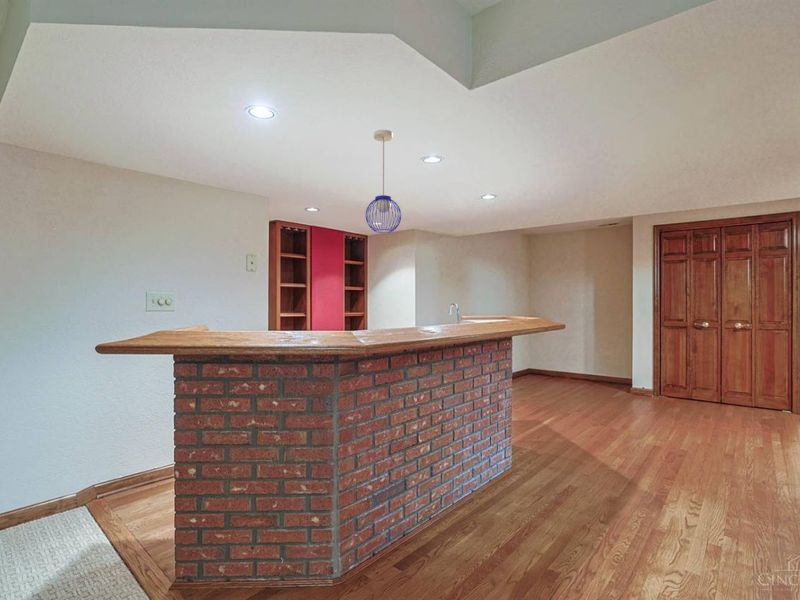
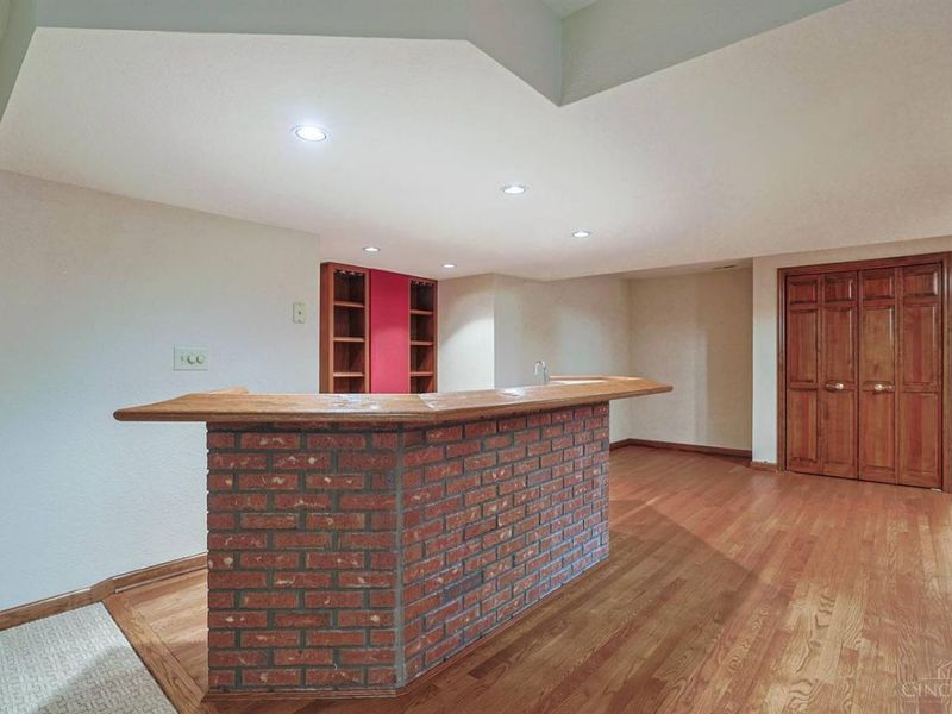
- pendant light (383, 182)
